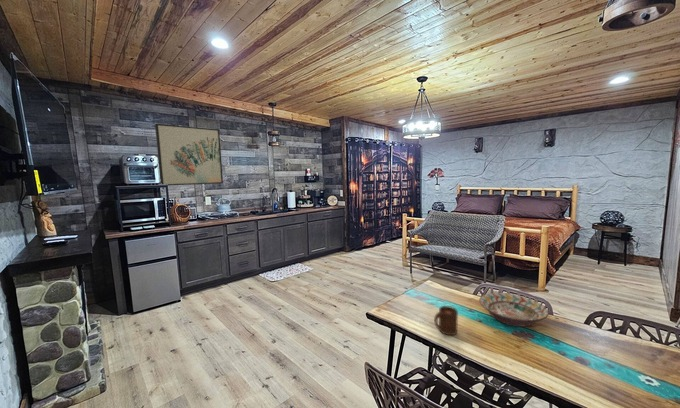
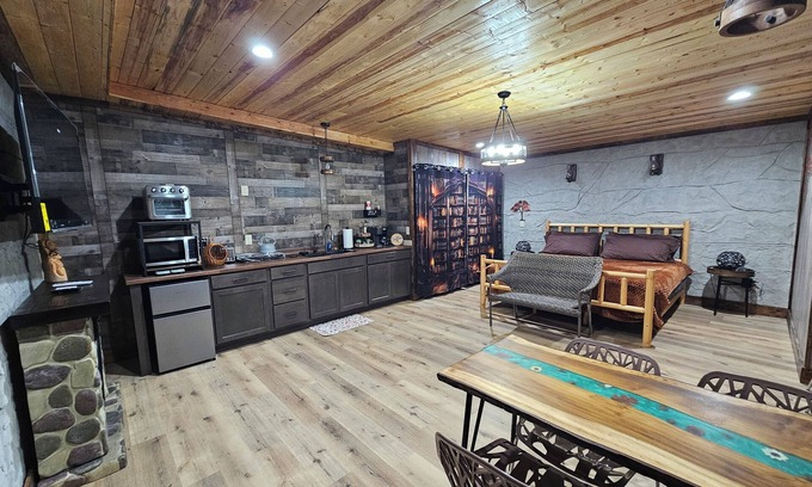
- cup (446, 321)
- wall art (191, 156)
- decorative bowl (511, 312)
